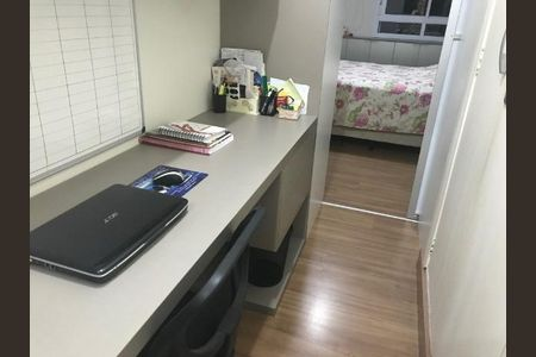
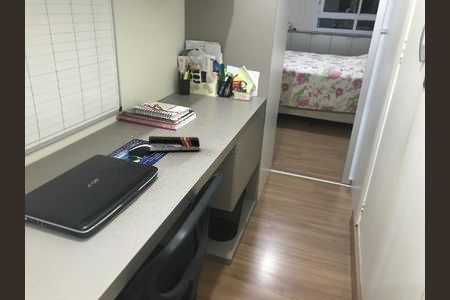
+ stapler (174, 143)
